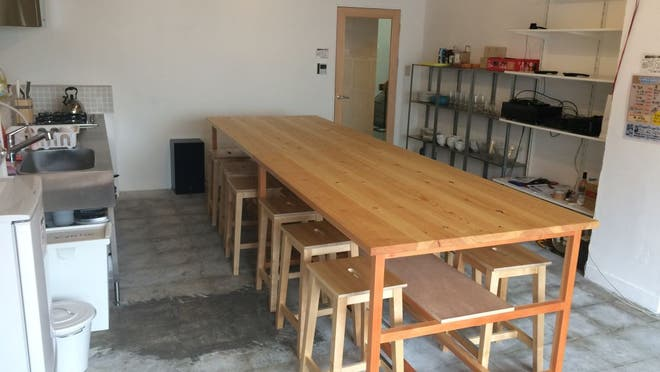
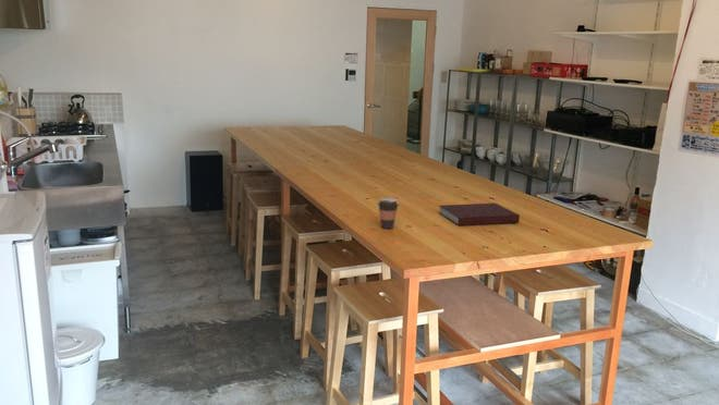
+ notebook (477, 213)
+ coffee cup (388, 213)
